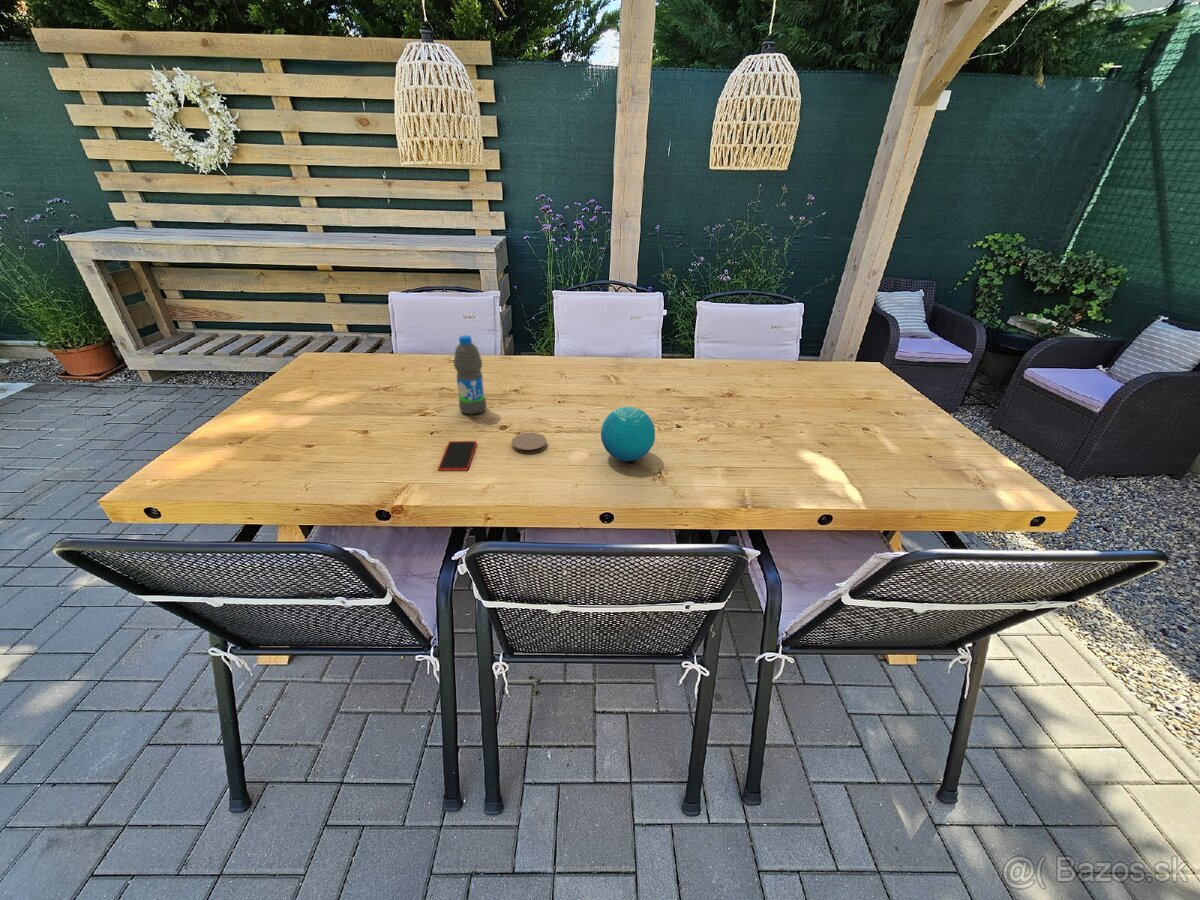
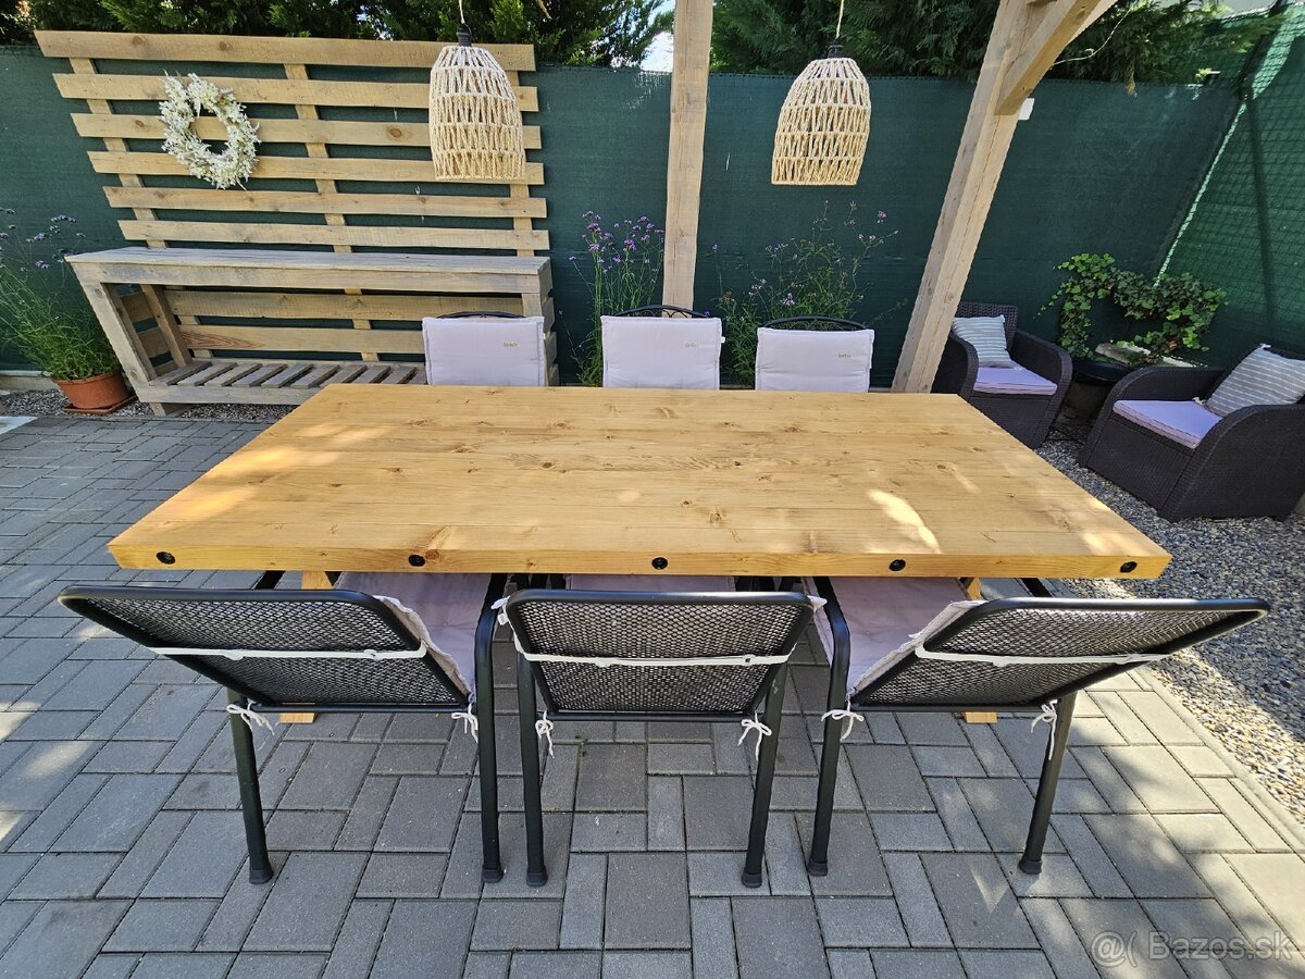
- smartphone (458, 455)
- water bottle (469, 374)
- coaster (529, 442)
- decorative orb (627, 433)
